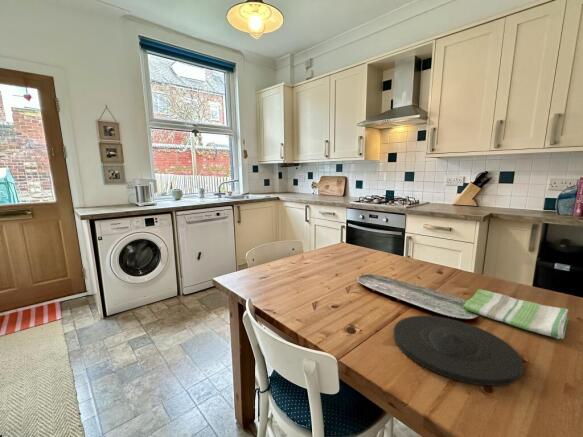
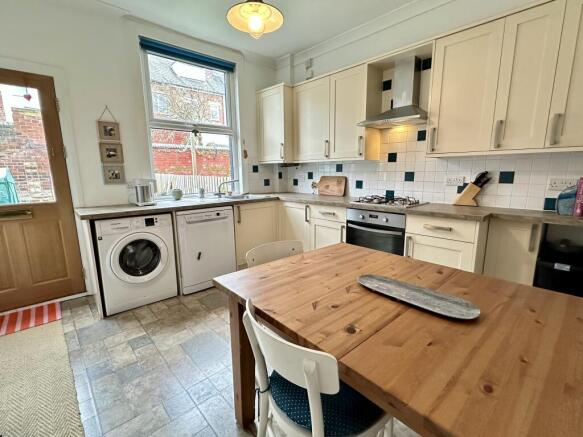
- dish towel (514, 309)
- plate (452, 340)
